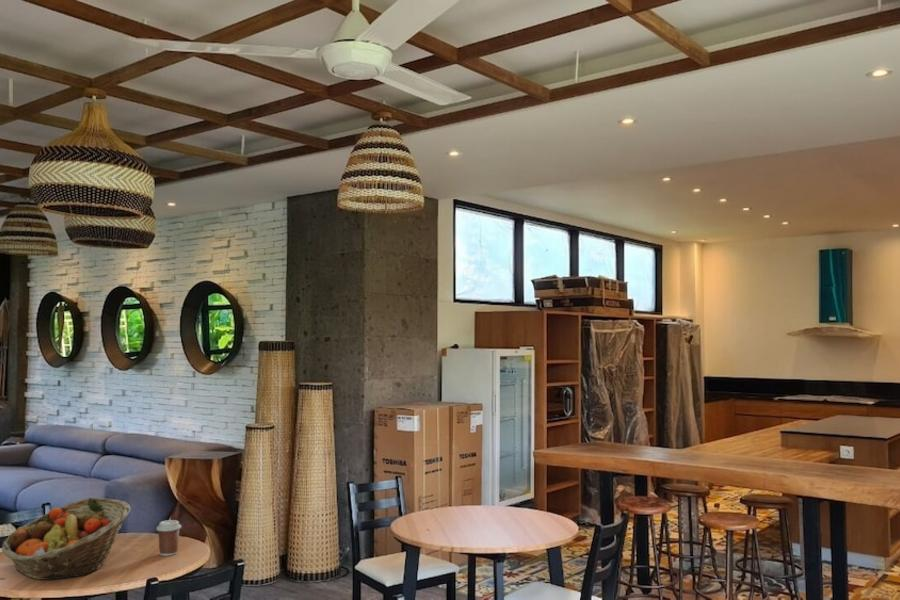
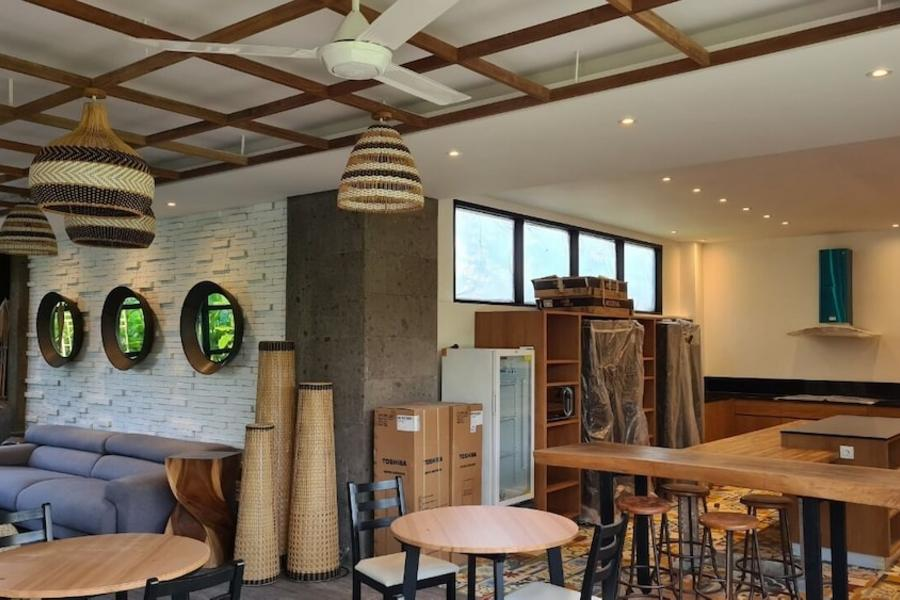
- fruit basket (68, 536)
- coffee cup (168, 537)
